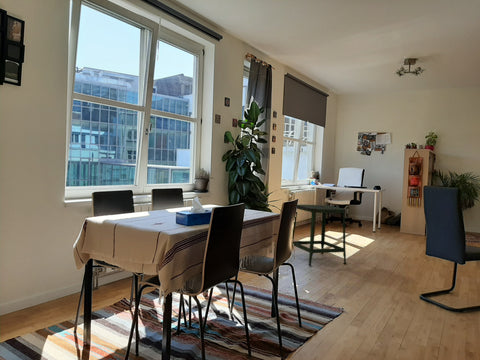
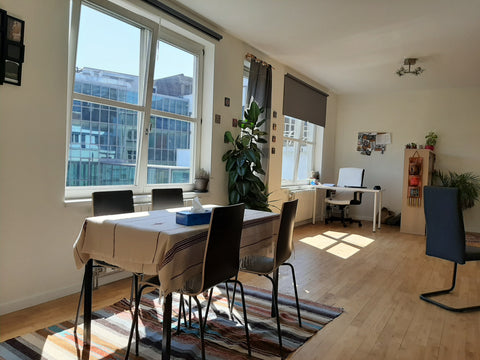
- stool (321, 233)
